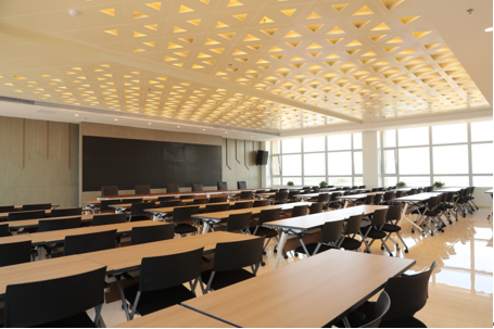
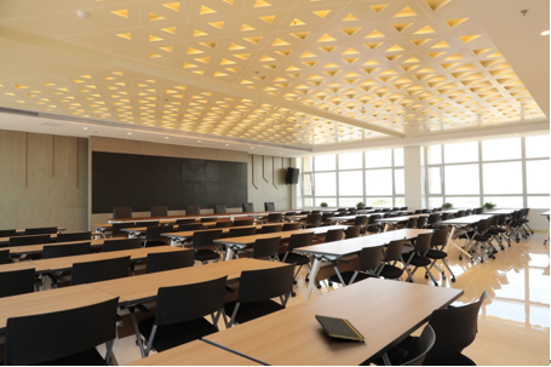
+ notepad (338, 327)
